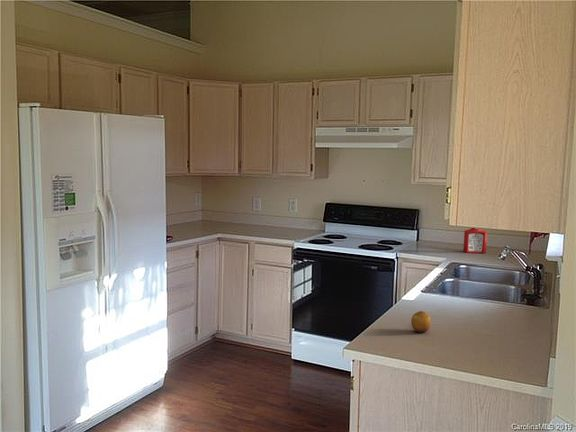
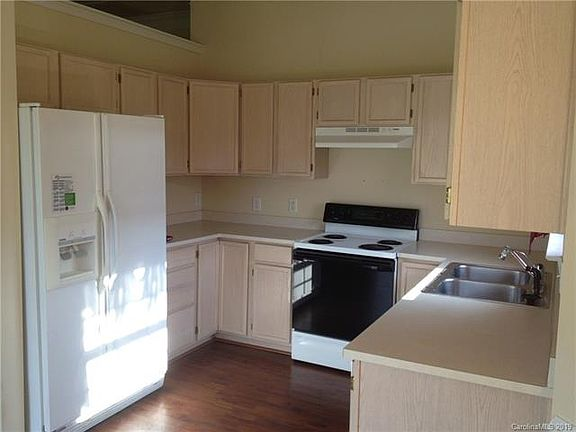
- soap bottle (475, 233)
- fruit (421, 321)
